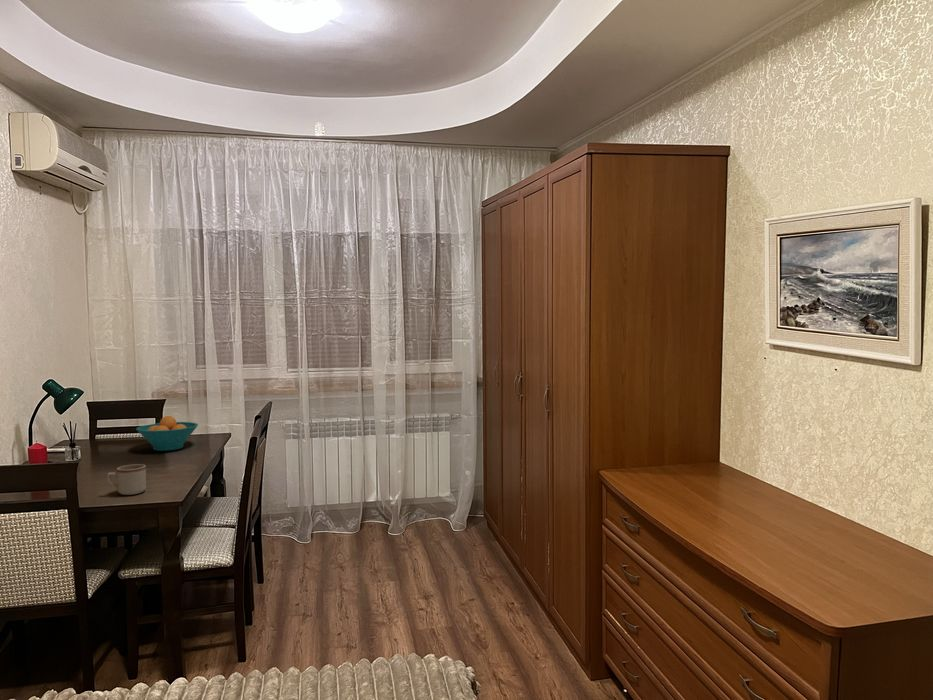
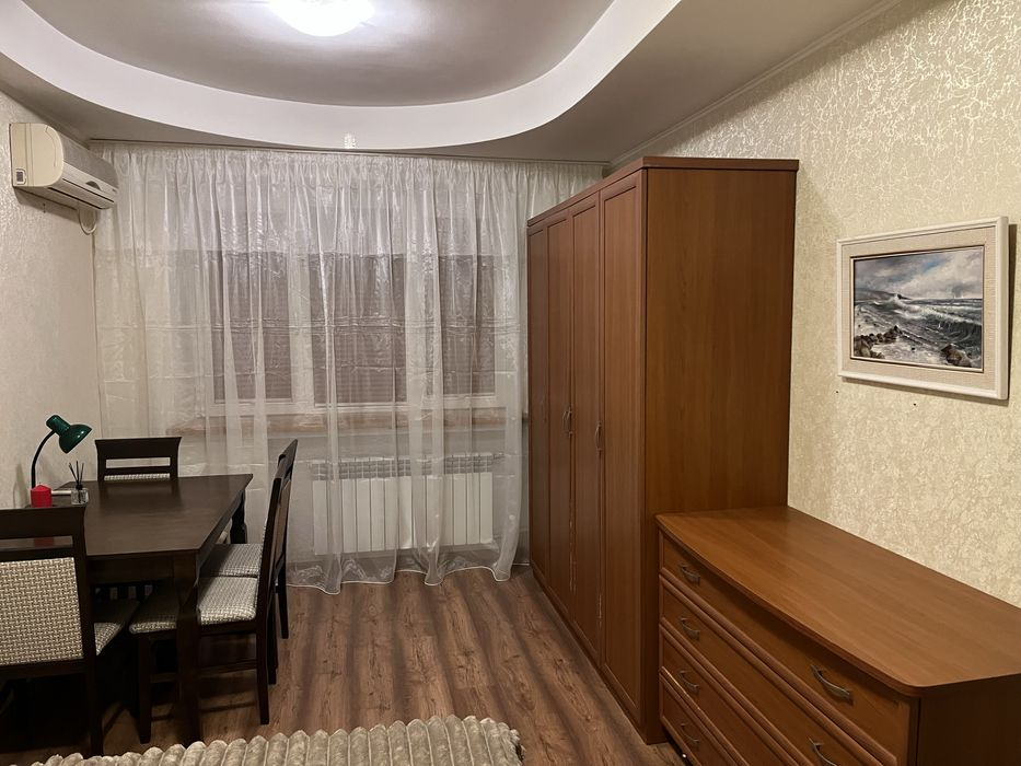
- fruit bowl (167, 432)
- mug (126, 480)
